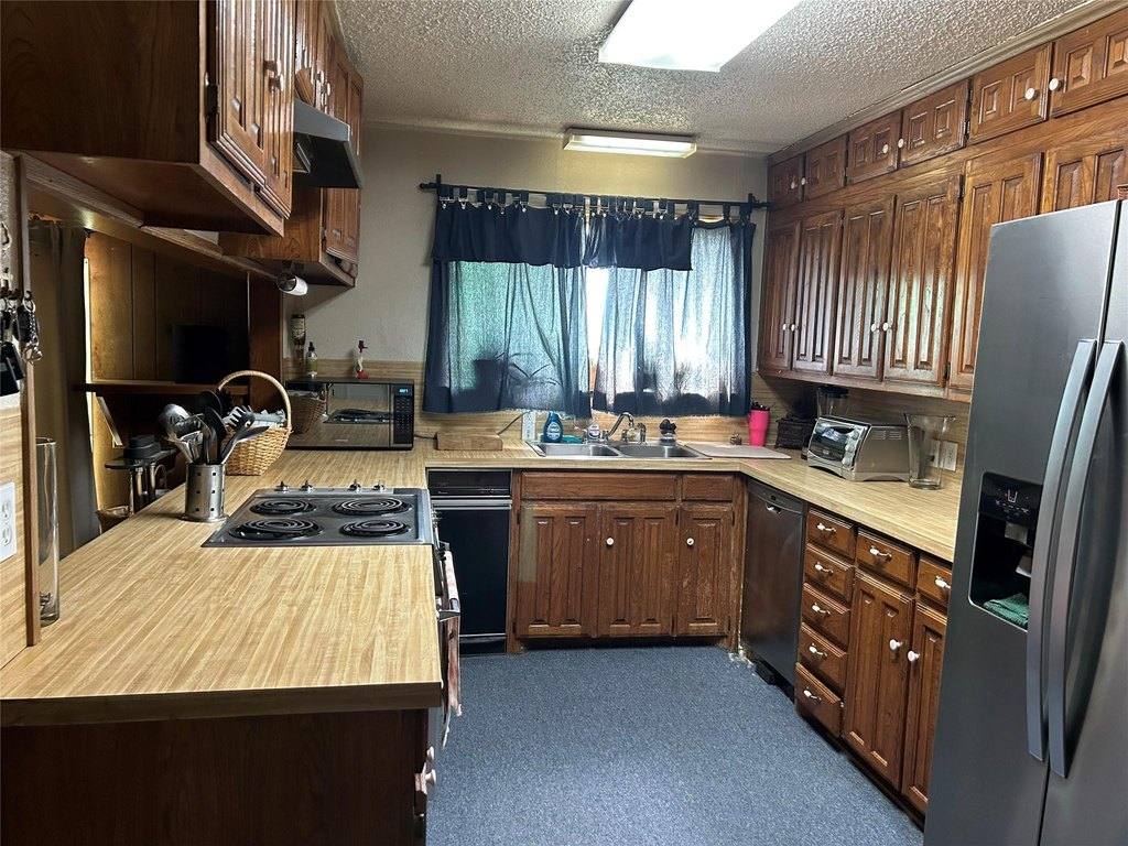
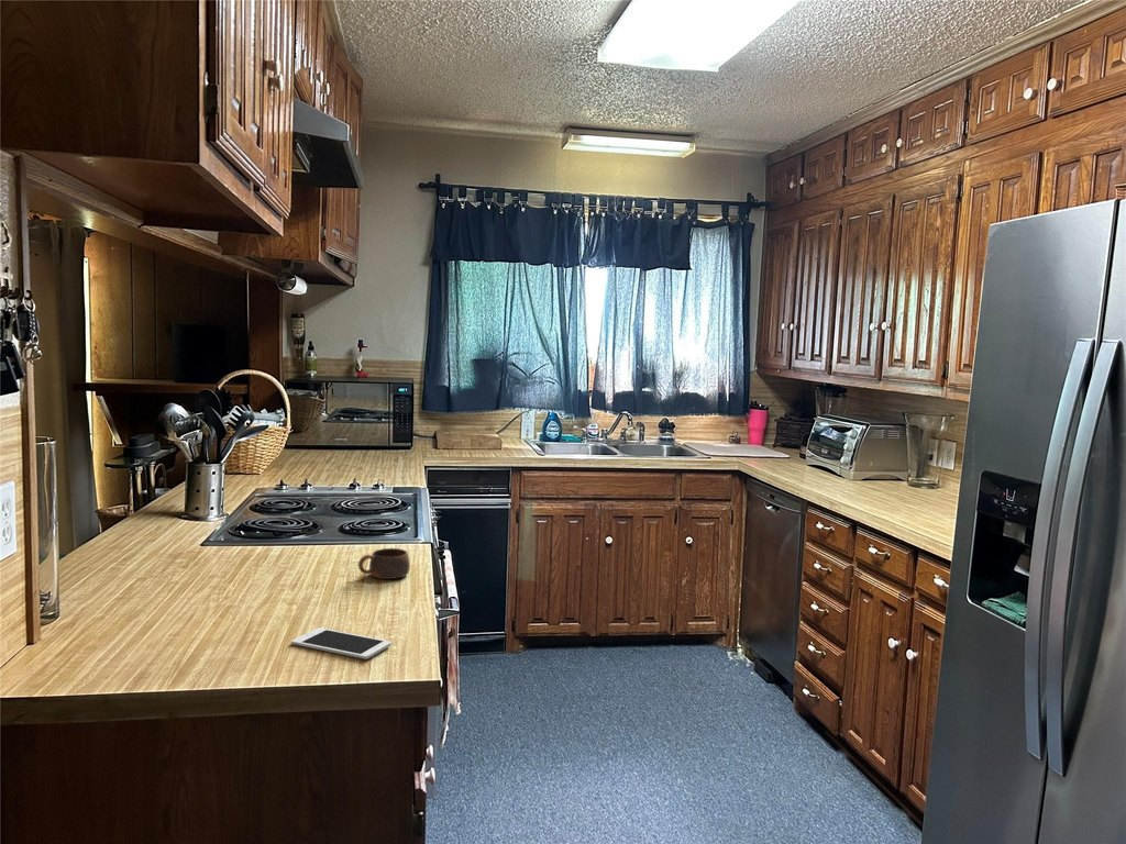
+ cell phone (341, 643)
+ cup (383, 563)
